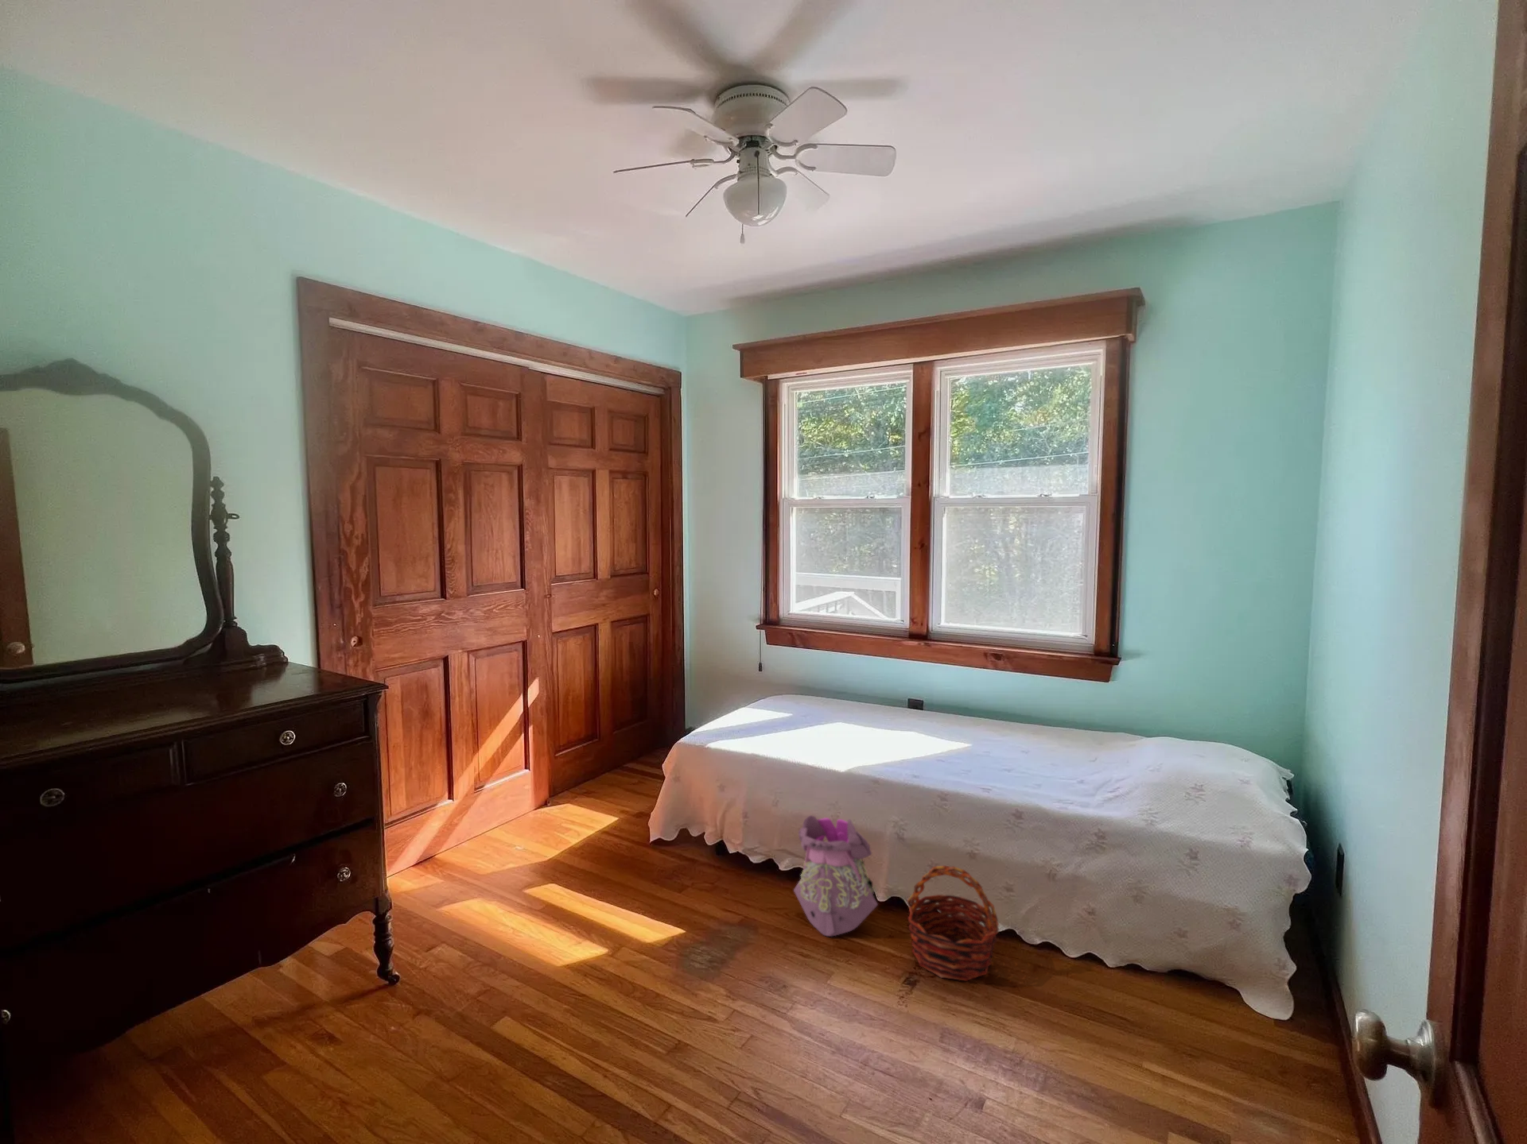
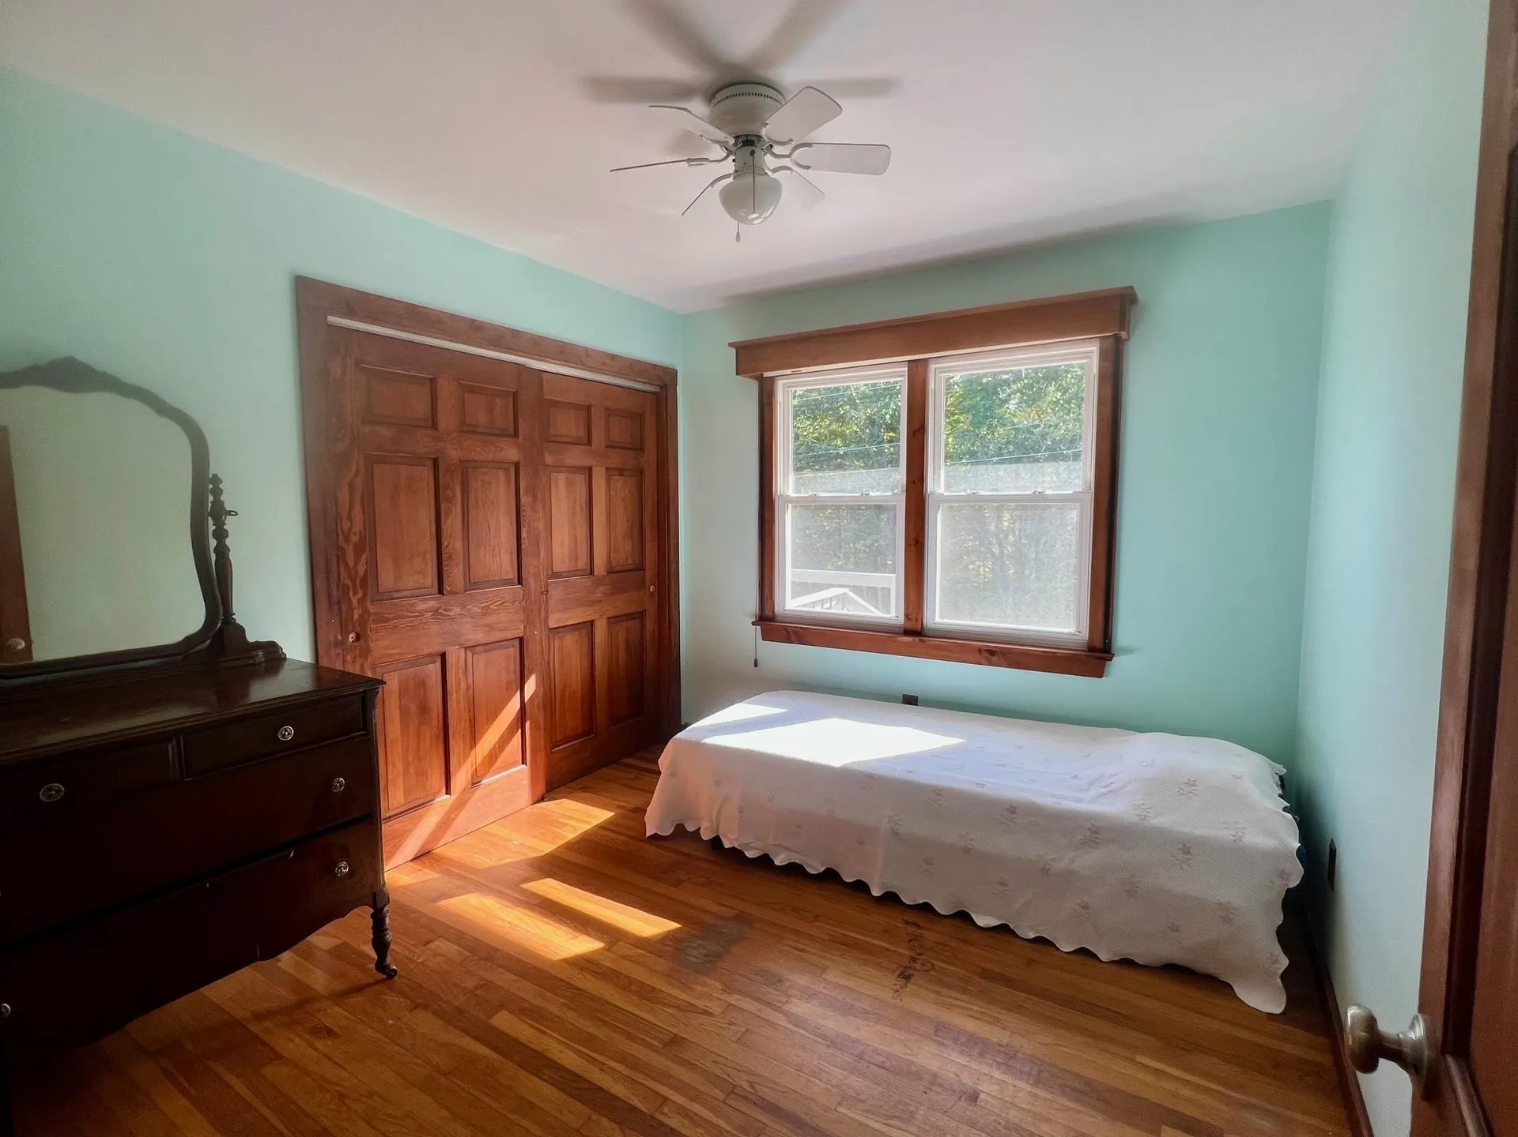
- basket (951, 912)
- backpack (838, 857)
